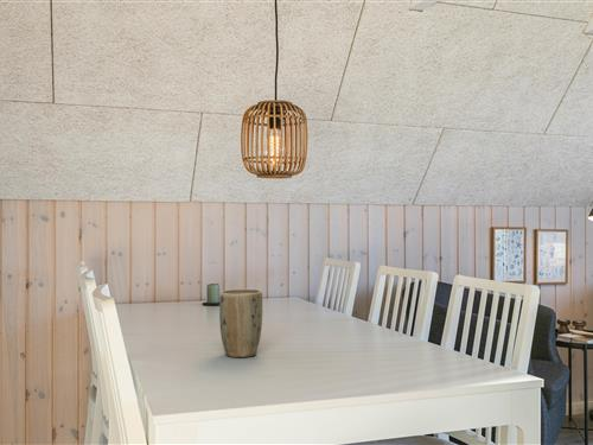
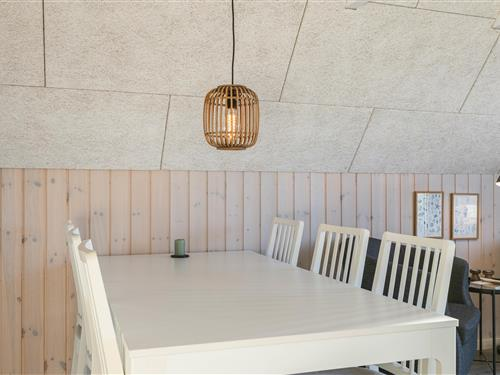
- plant pot (241, 322)
